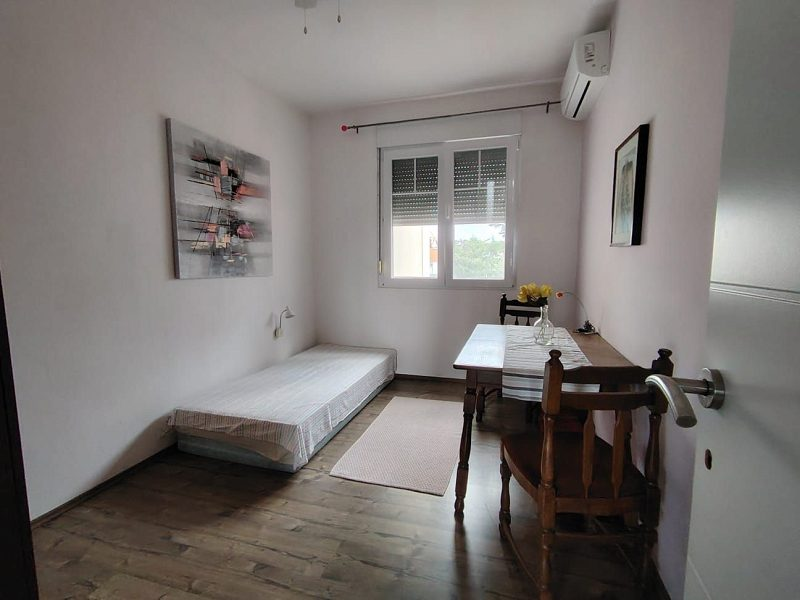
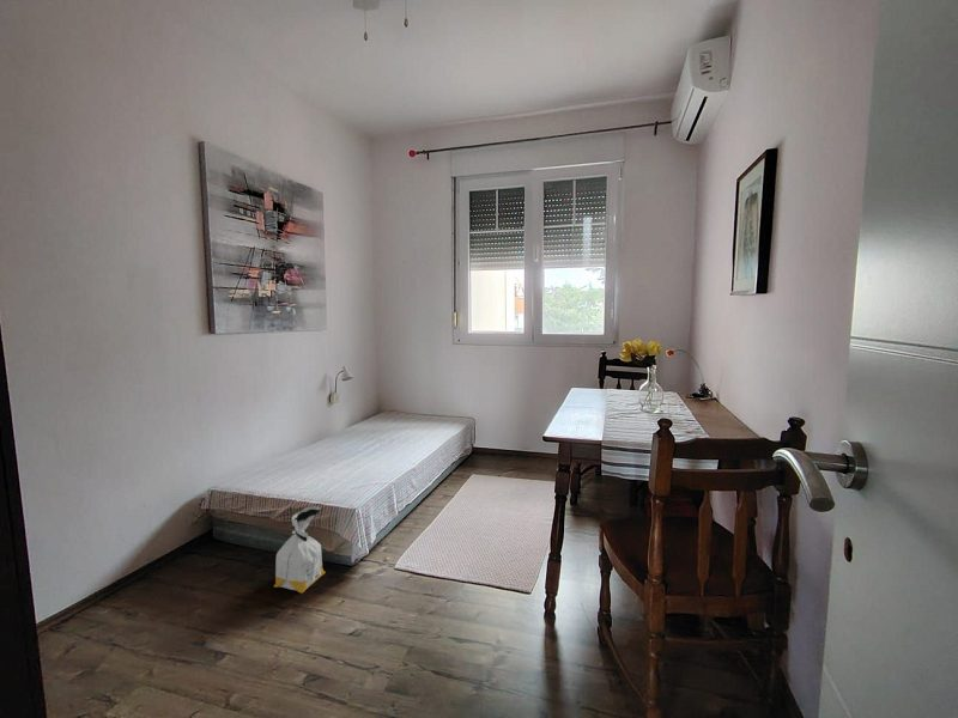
+ bag (301, 543)
